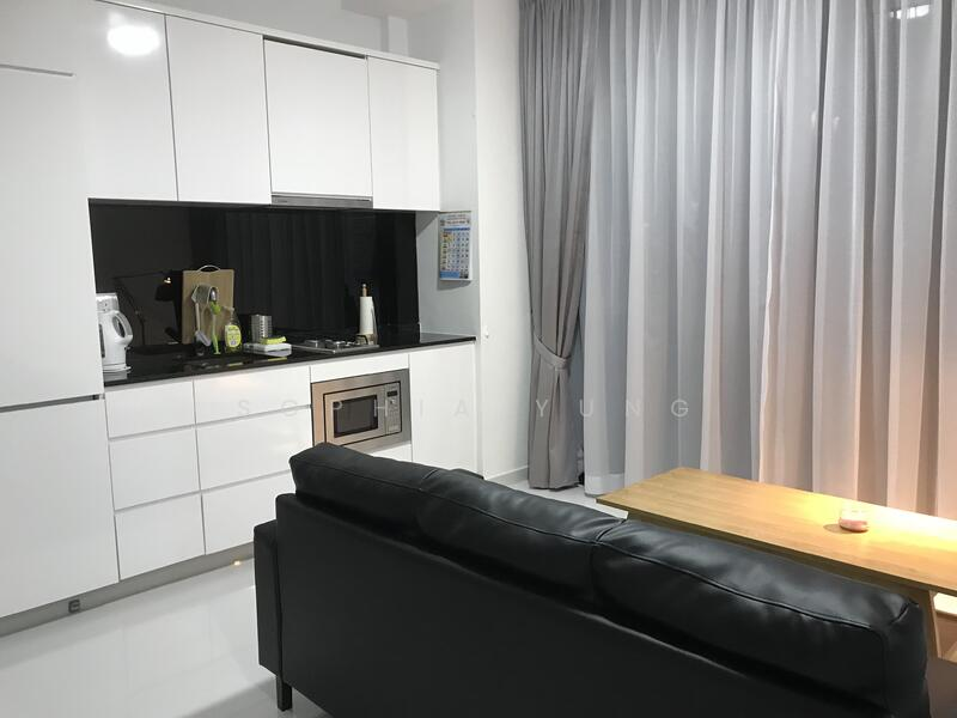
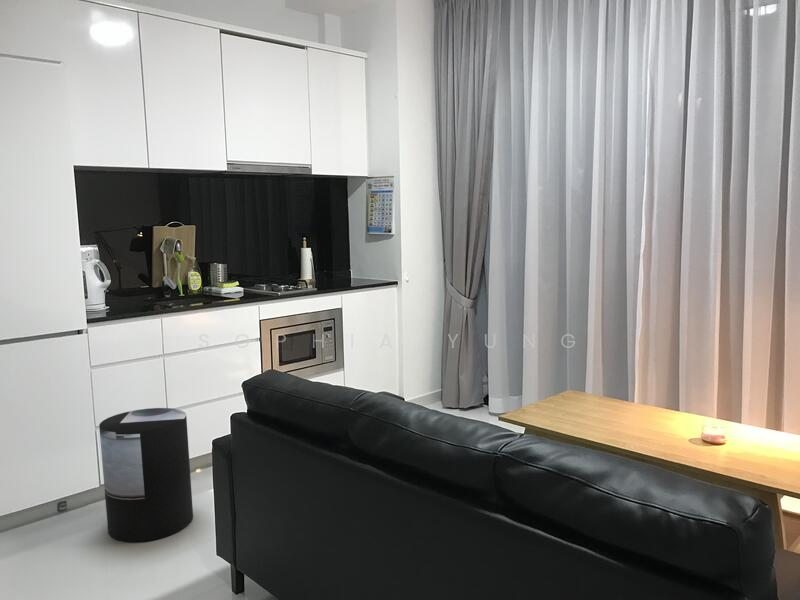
+ trash can (147, 471)
